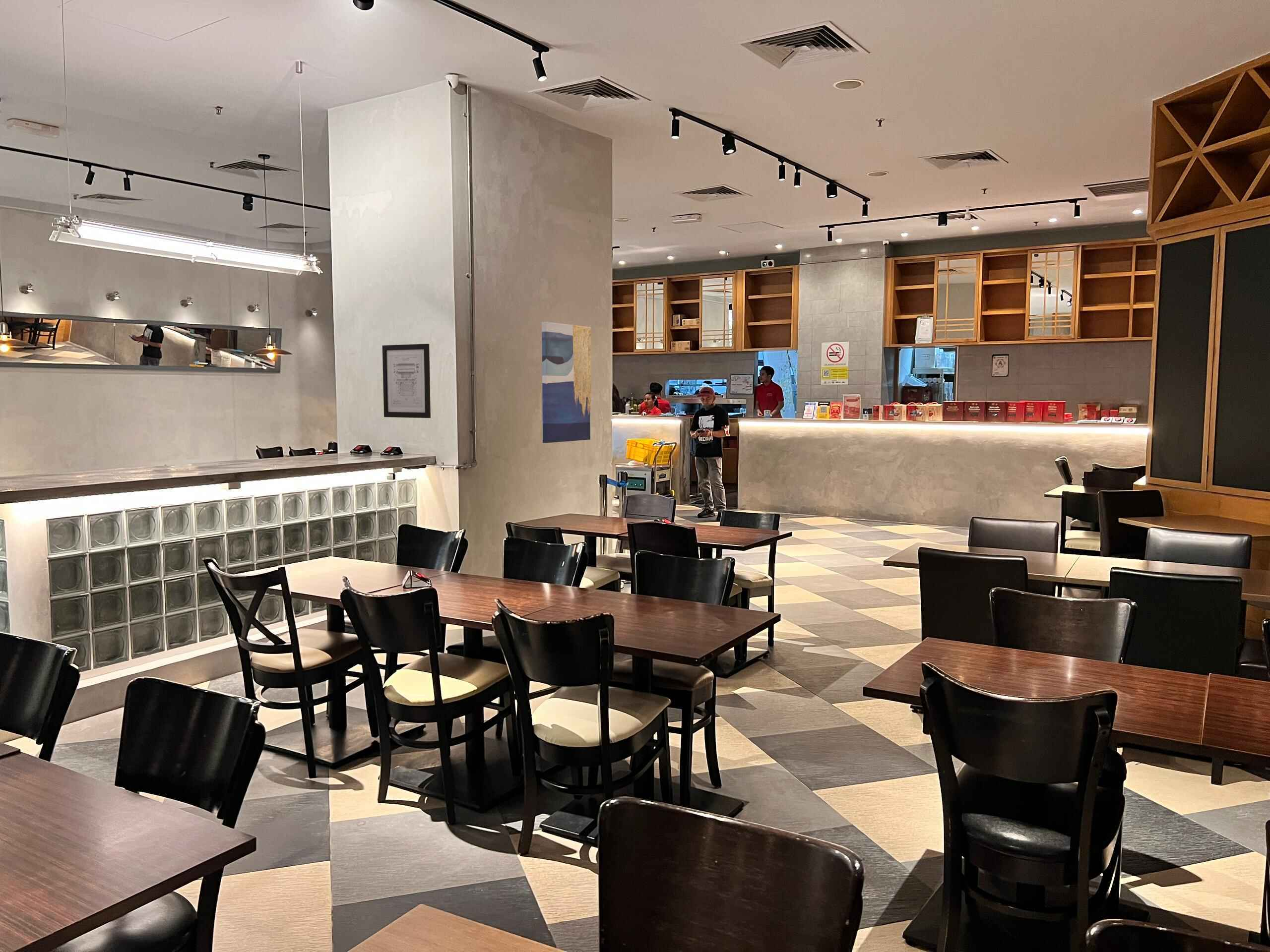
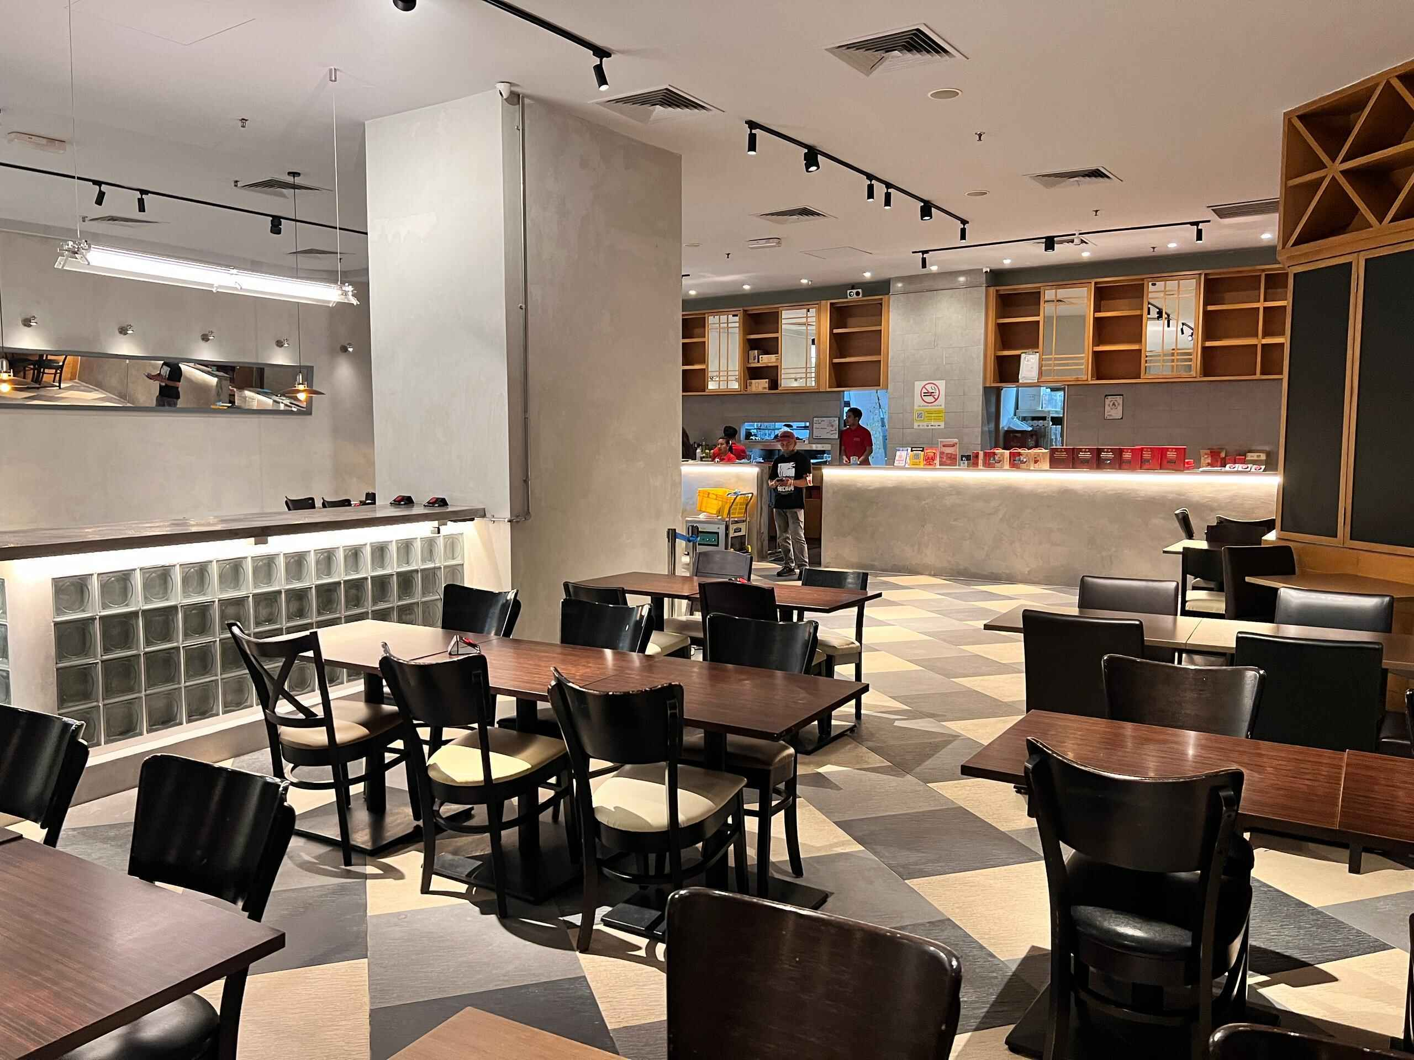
- wall art (406, 381)
- wall art (568, 383)
